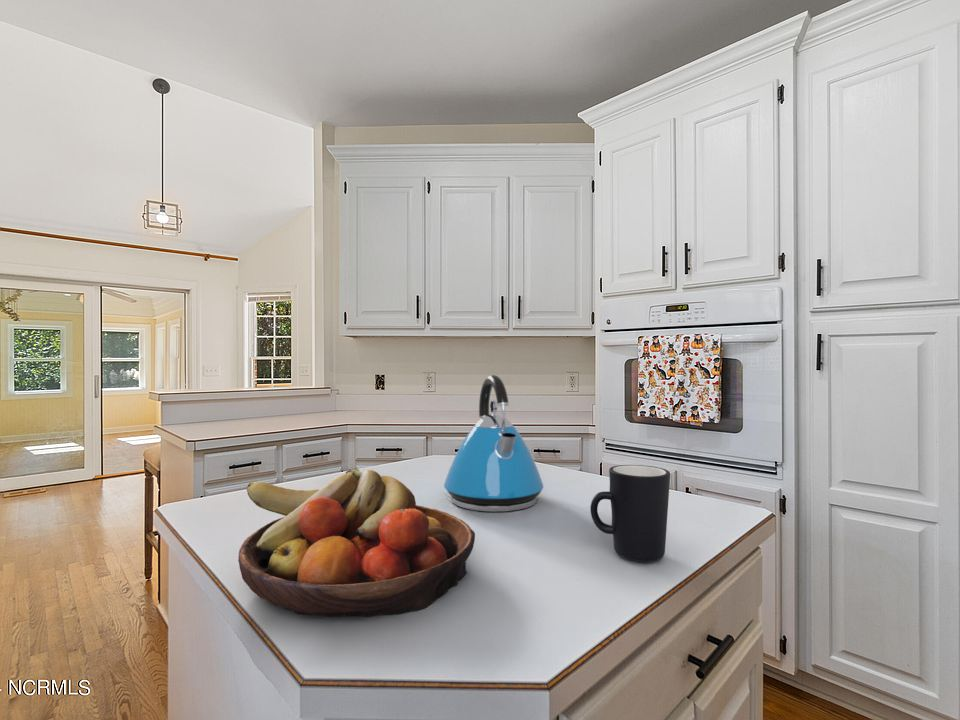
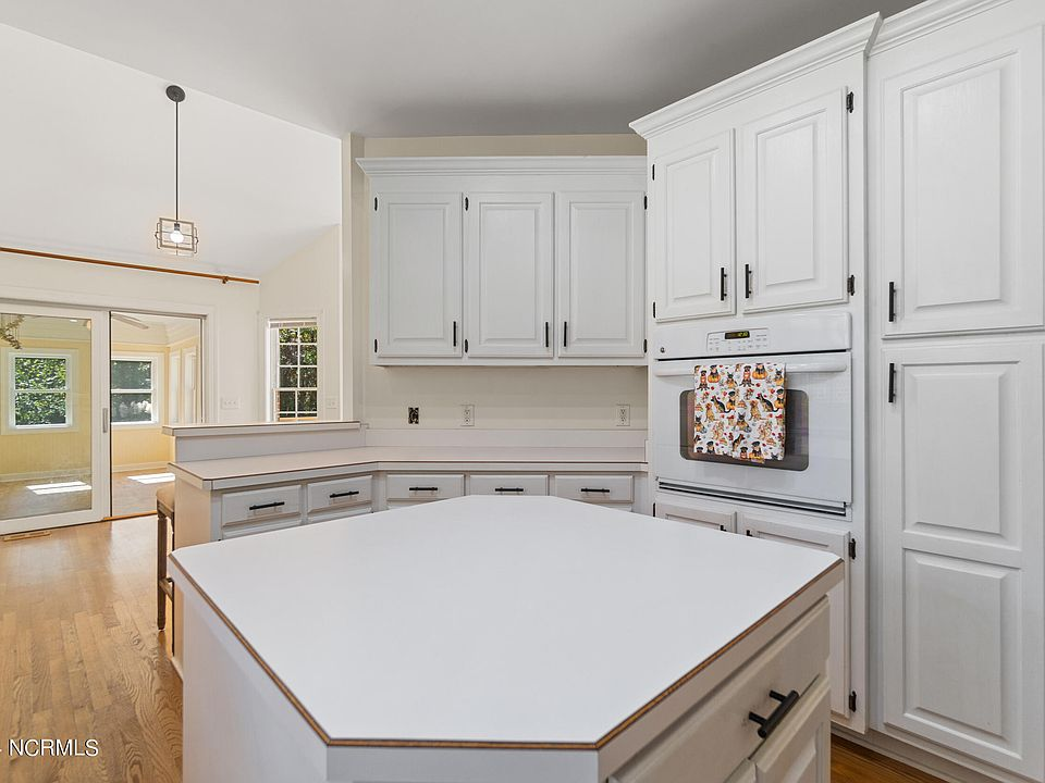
- kettle (492, 436)
- mug (629, 512)
- fruit bowl (359, 526)
